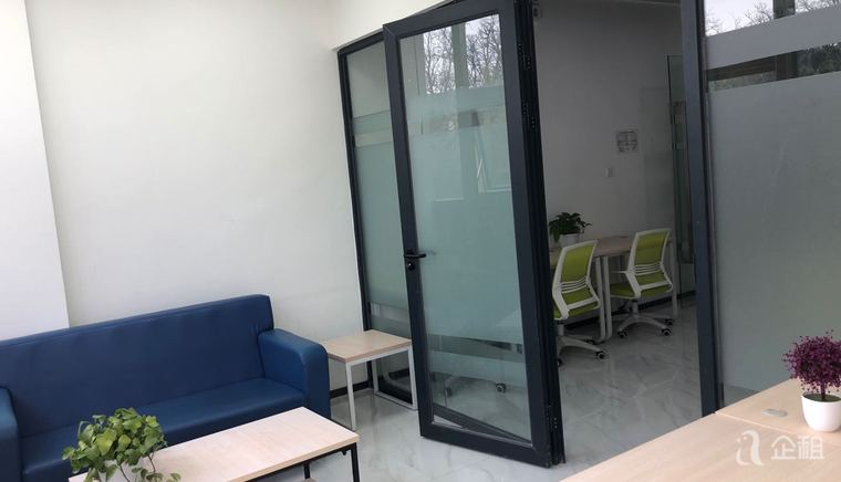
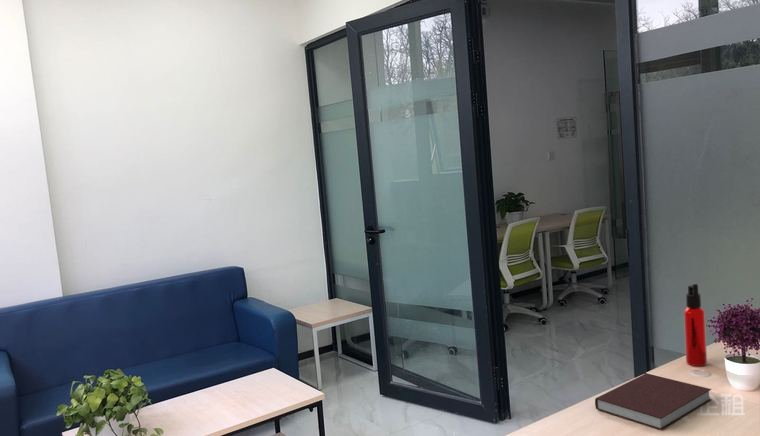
+ notebook (653, 399)
+ water bottle (694, 323)
